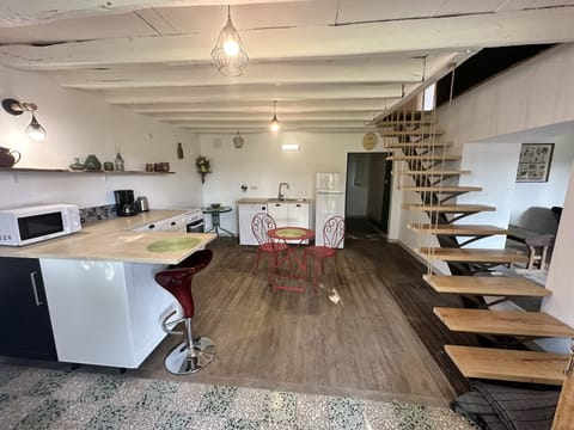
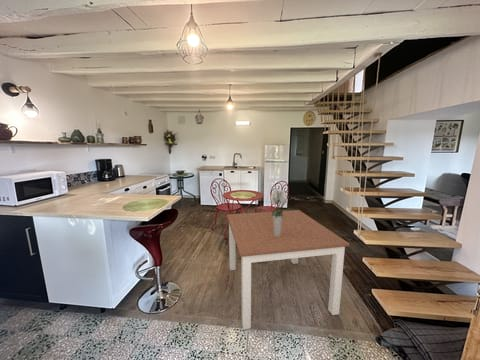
+ bouquet (277, 211)
+ dining table (276, 257)
